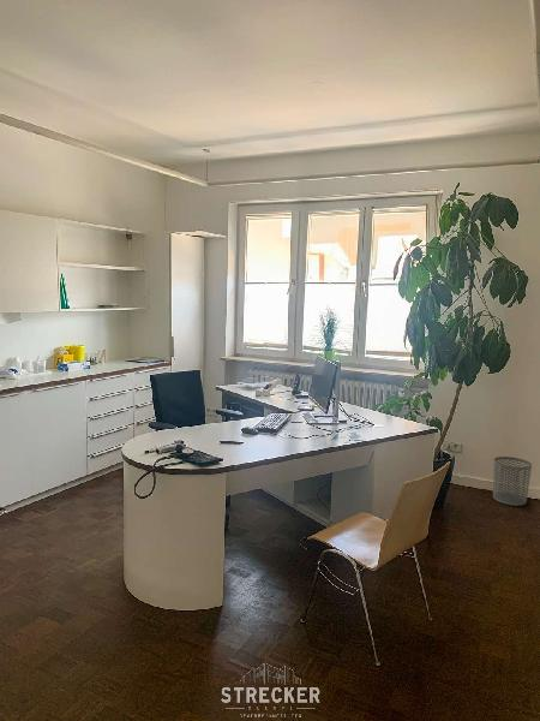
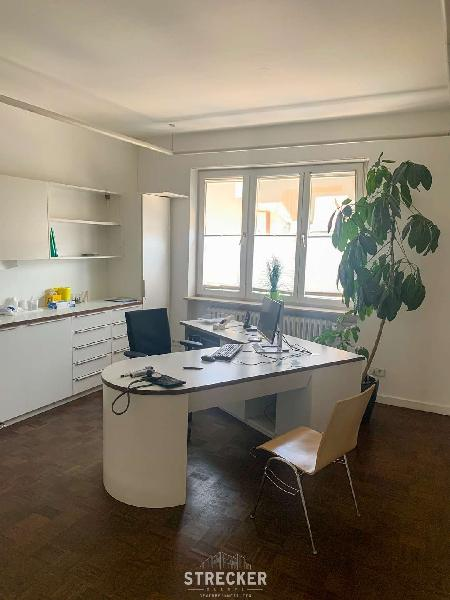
- waste bin (511, 481)
